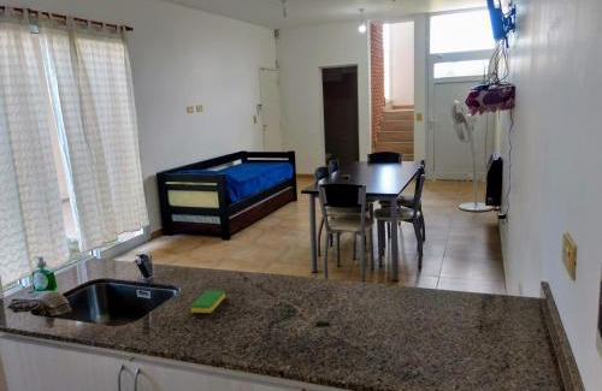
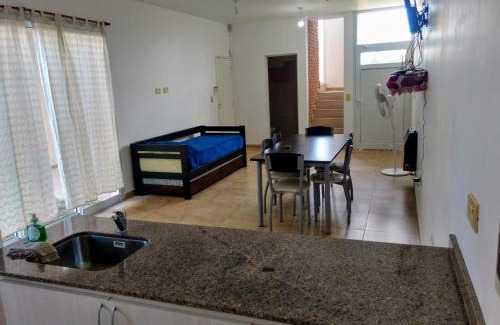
- dish sponge (208, 301)
